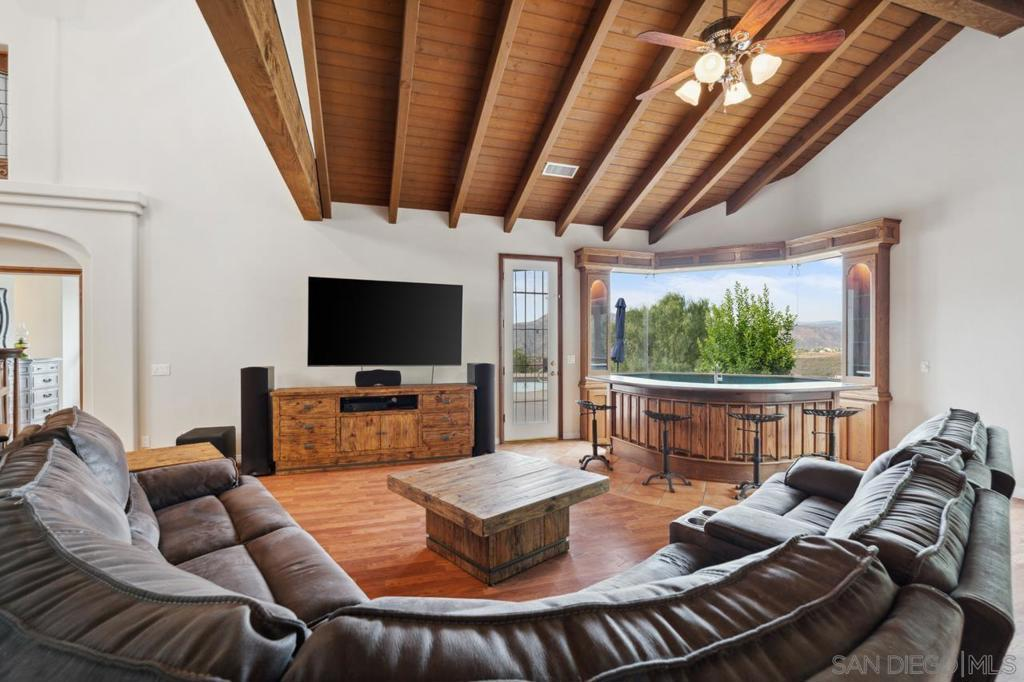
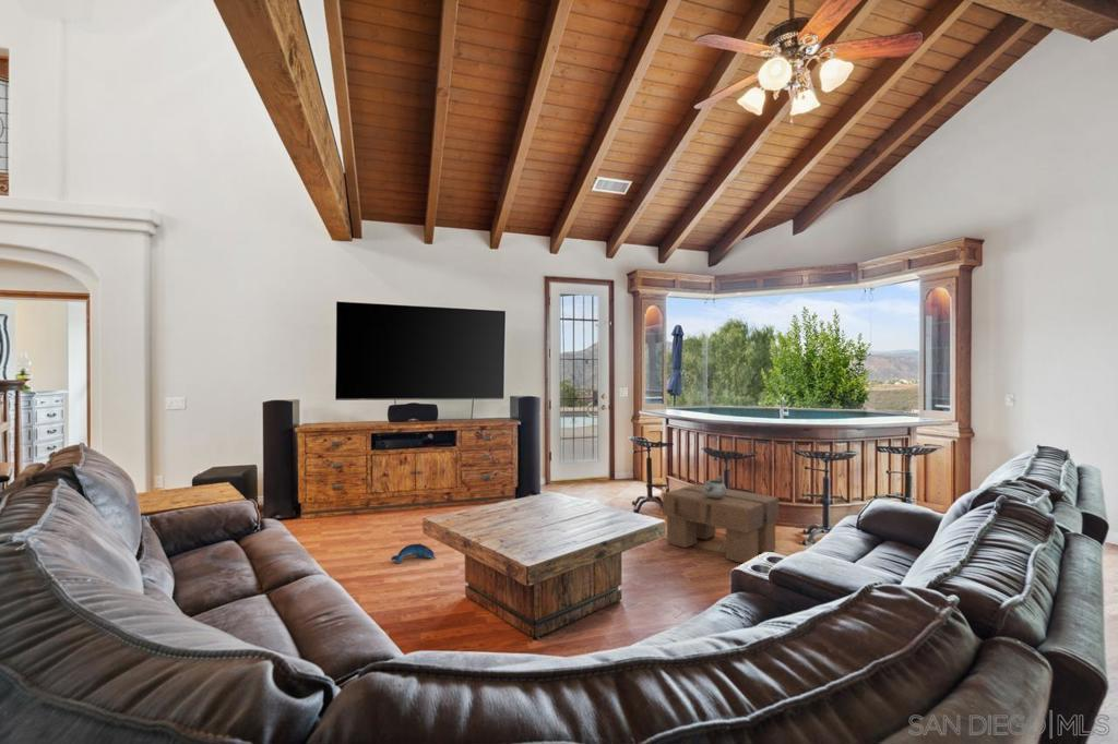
+ decorative bowl (714, 487)
+ footstool (719, 520)
+ plush toy (414, 552)
